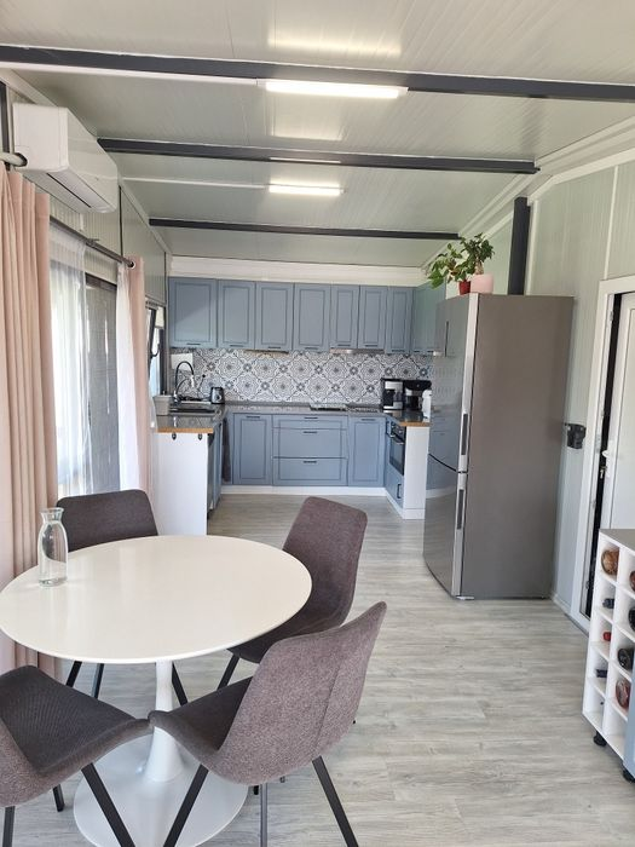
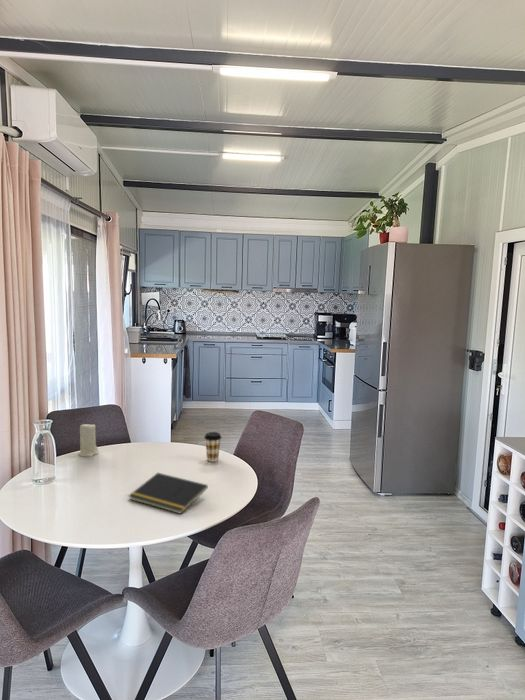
+ coffee cup (212, 447)
+ candle (88, 438)
+ notepad (168, 491)
